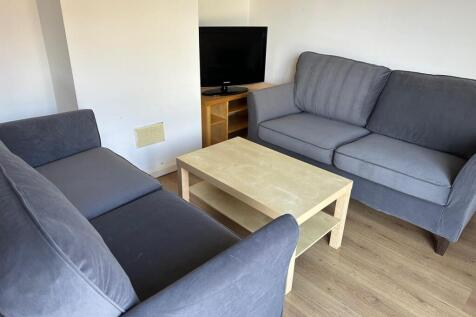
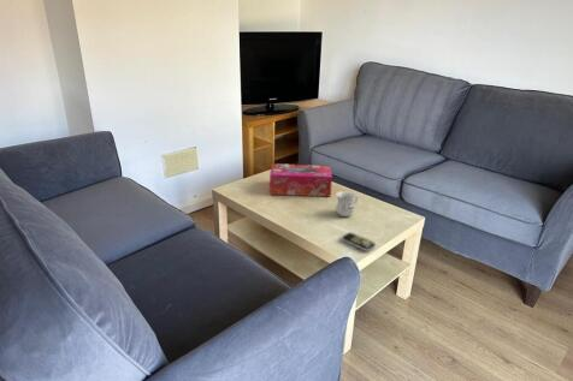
+ mug (348, 203)
+ remote control (358, 240)
+ tissue box (300, 179)
